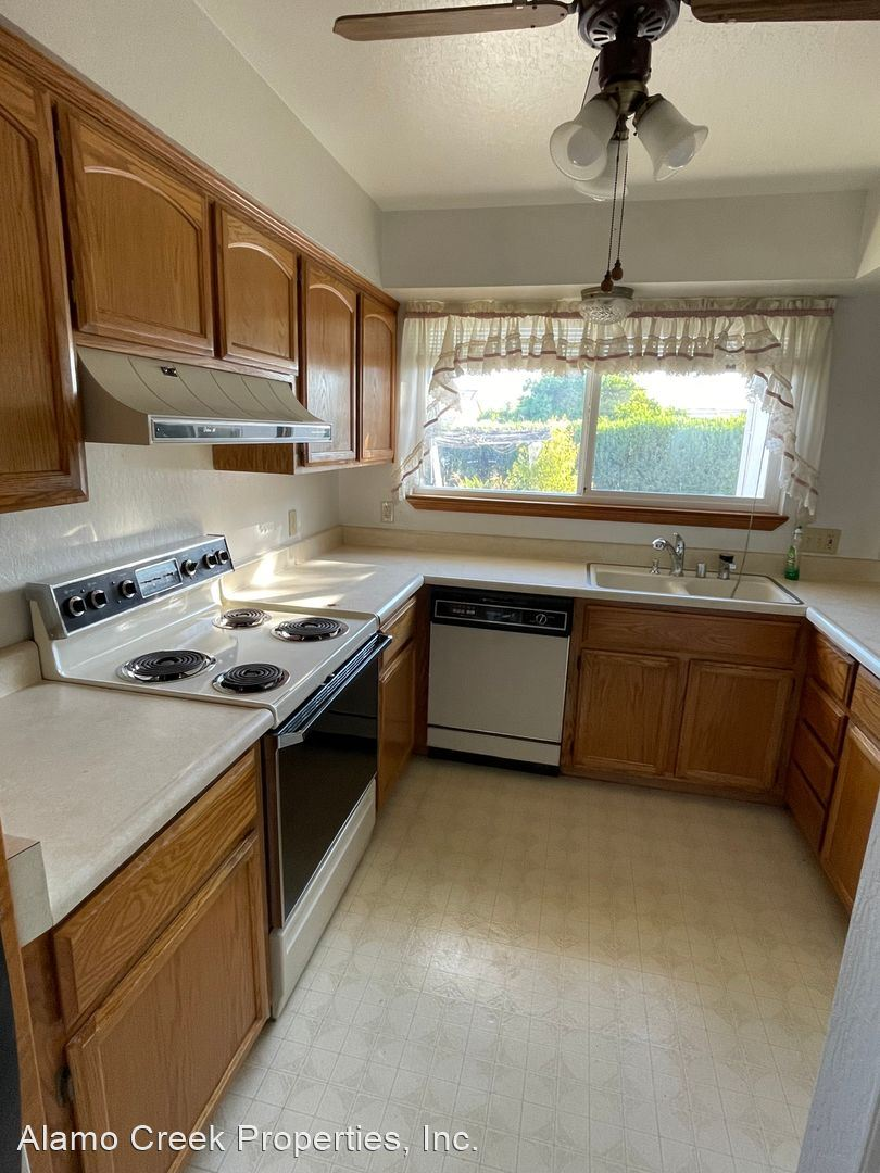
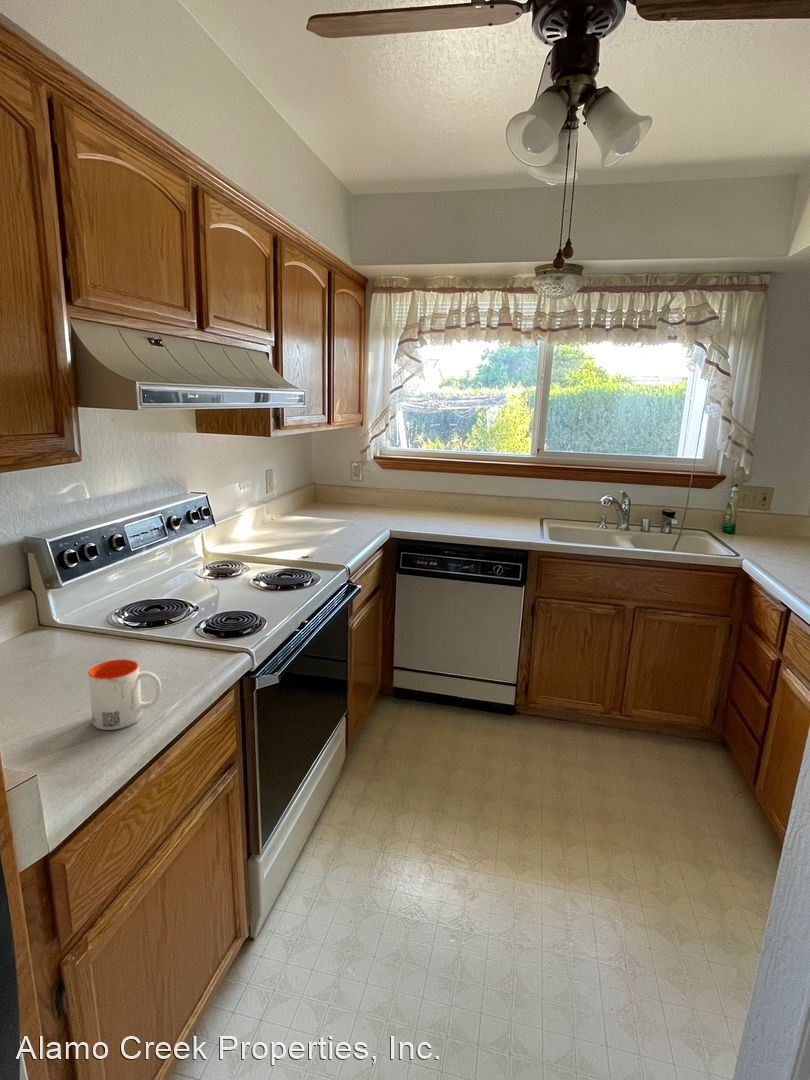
+ mug (126, 692)
